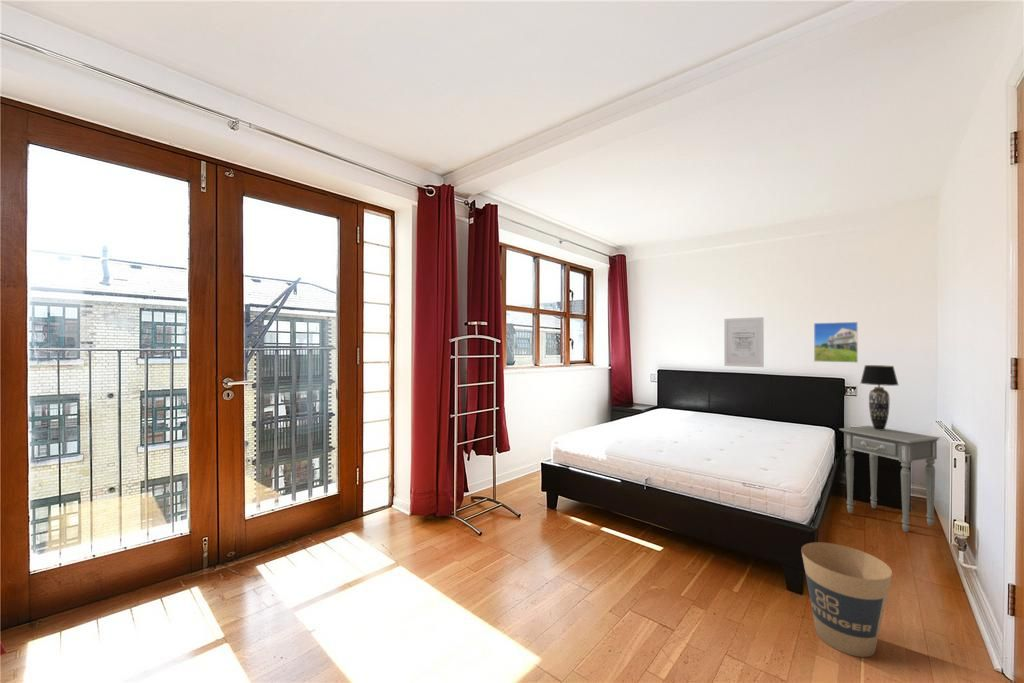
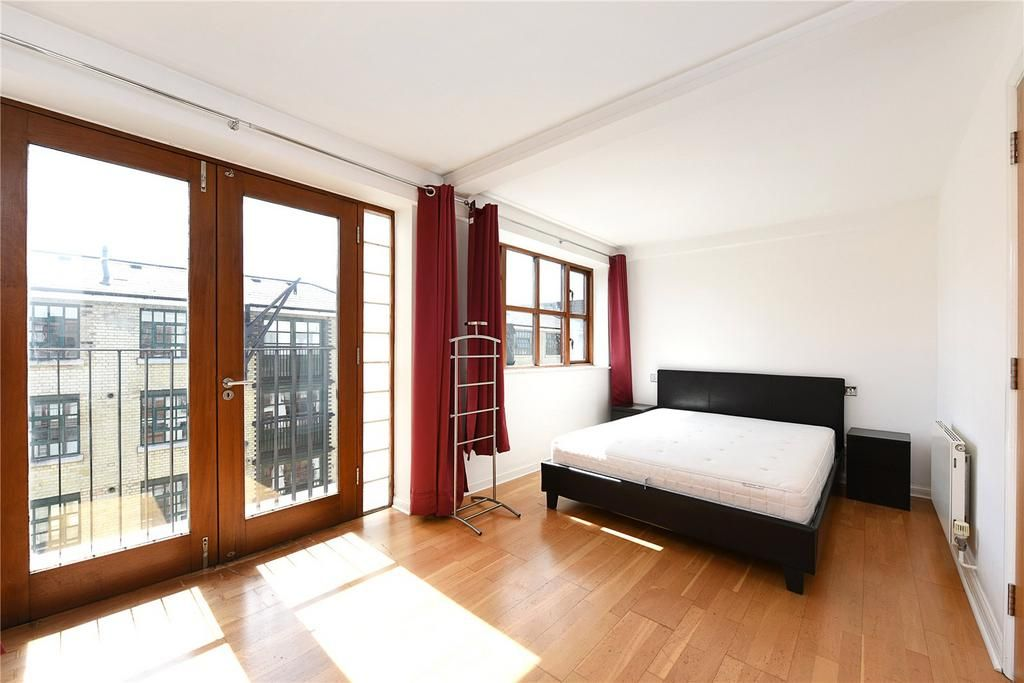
- wall art (743, 342)
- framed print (835, 342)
- side table (876, 476)
- trash can (844, 599)
- table lamp (879, 397)
